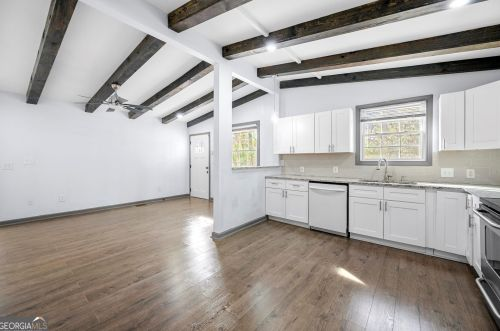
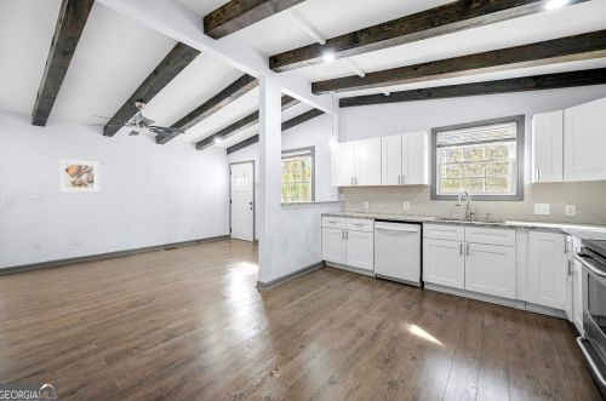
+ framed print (79, 176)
